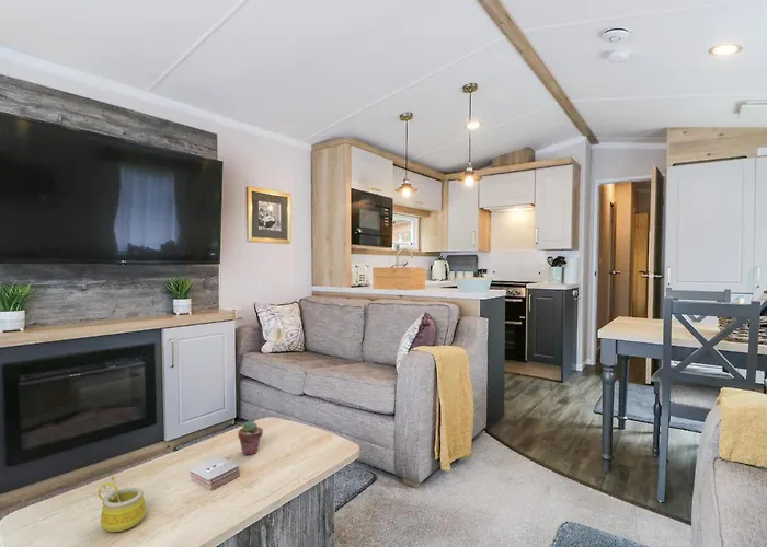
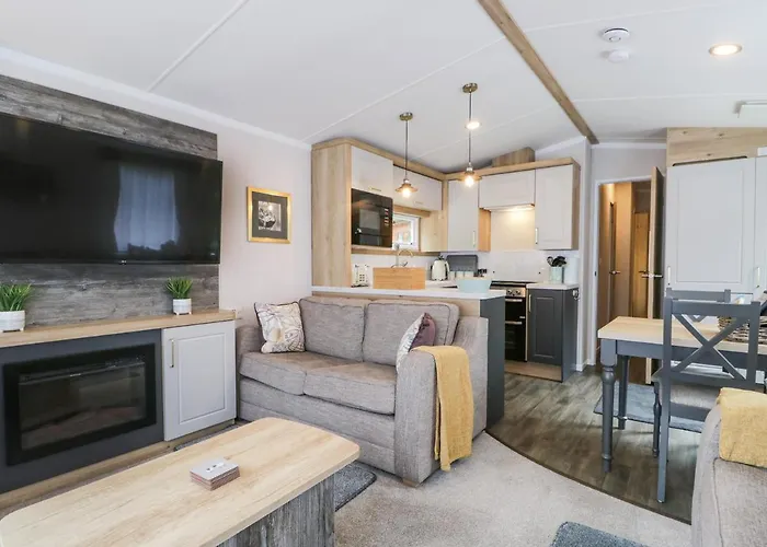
- mug (122, 501)
- potted succulent (250, 437)
